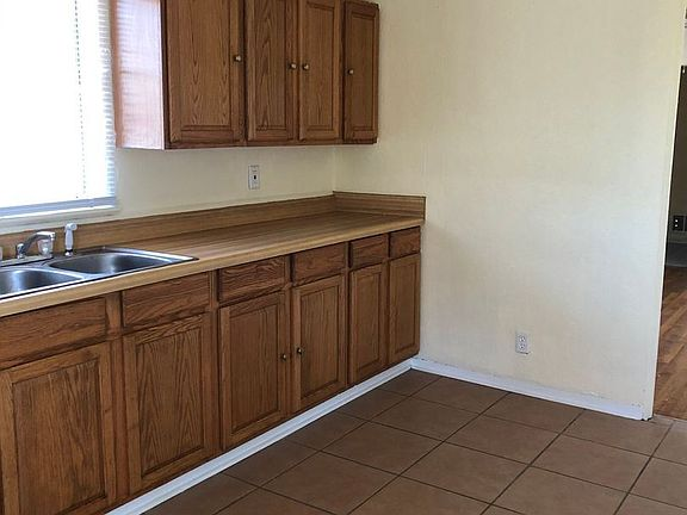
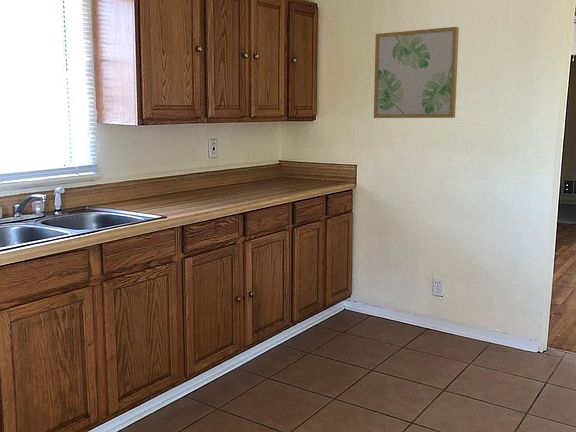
+ wall art (414, 74)
